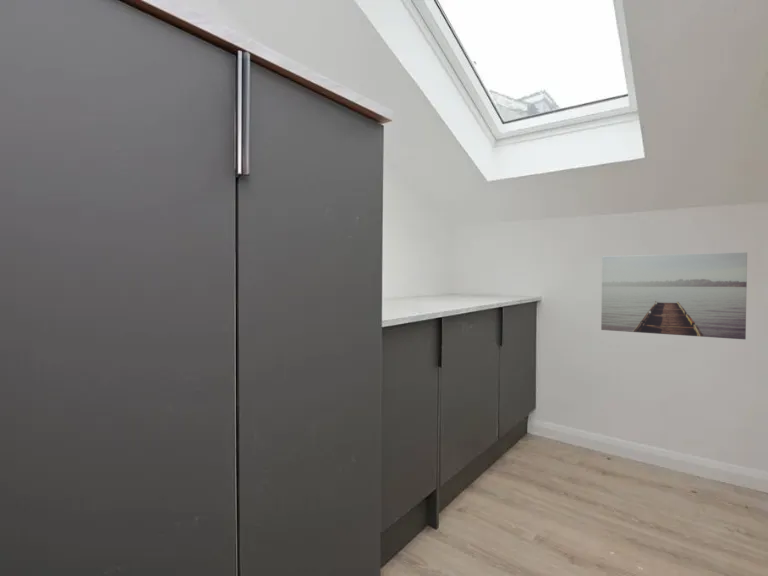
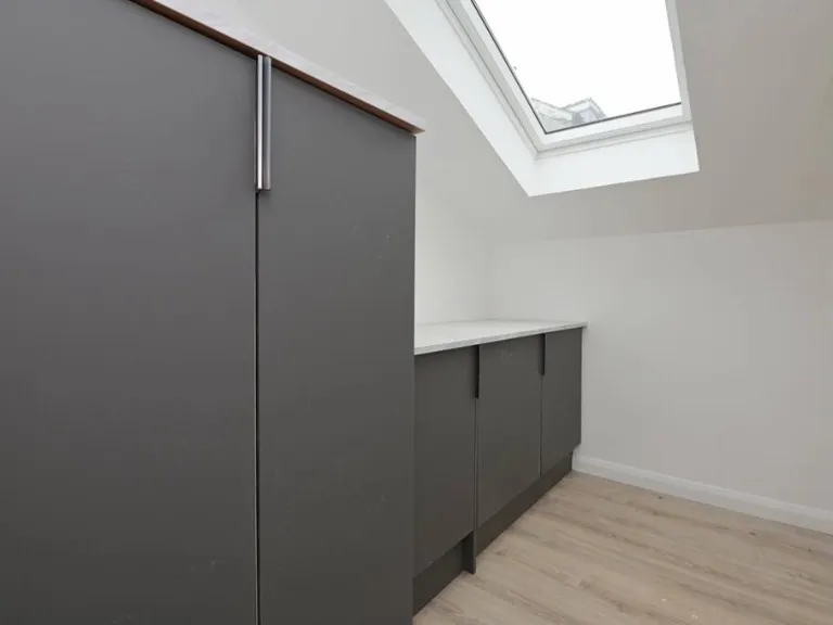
- wall art (668, 294)
